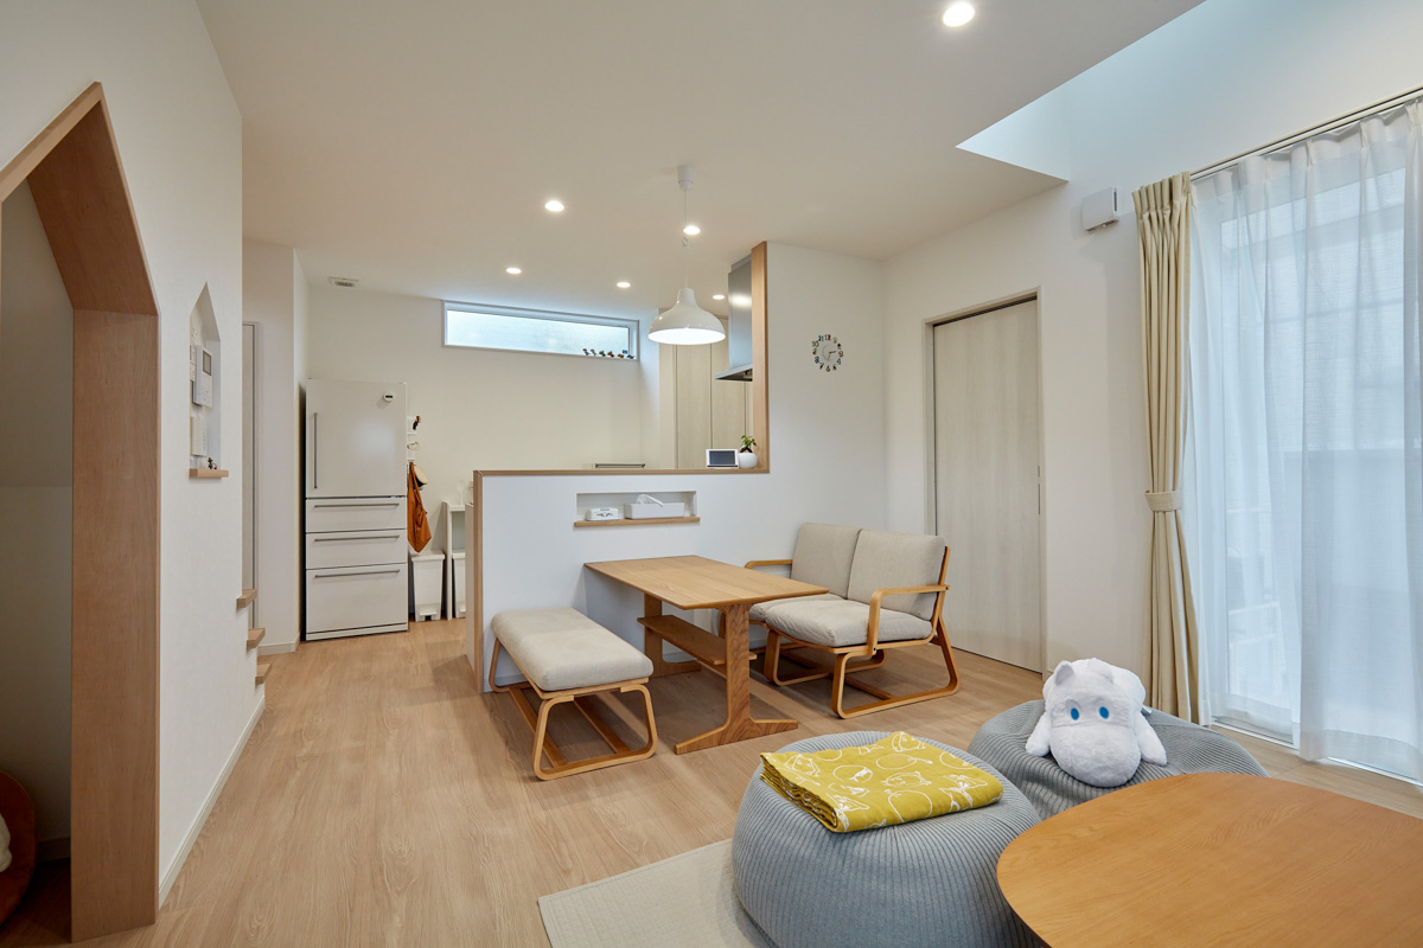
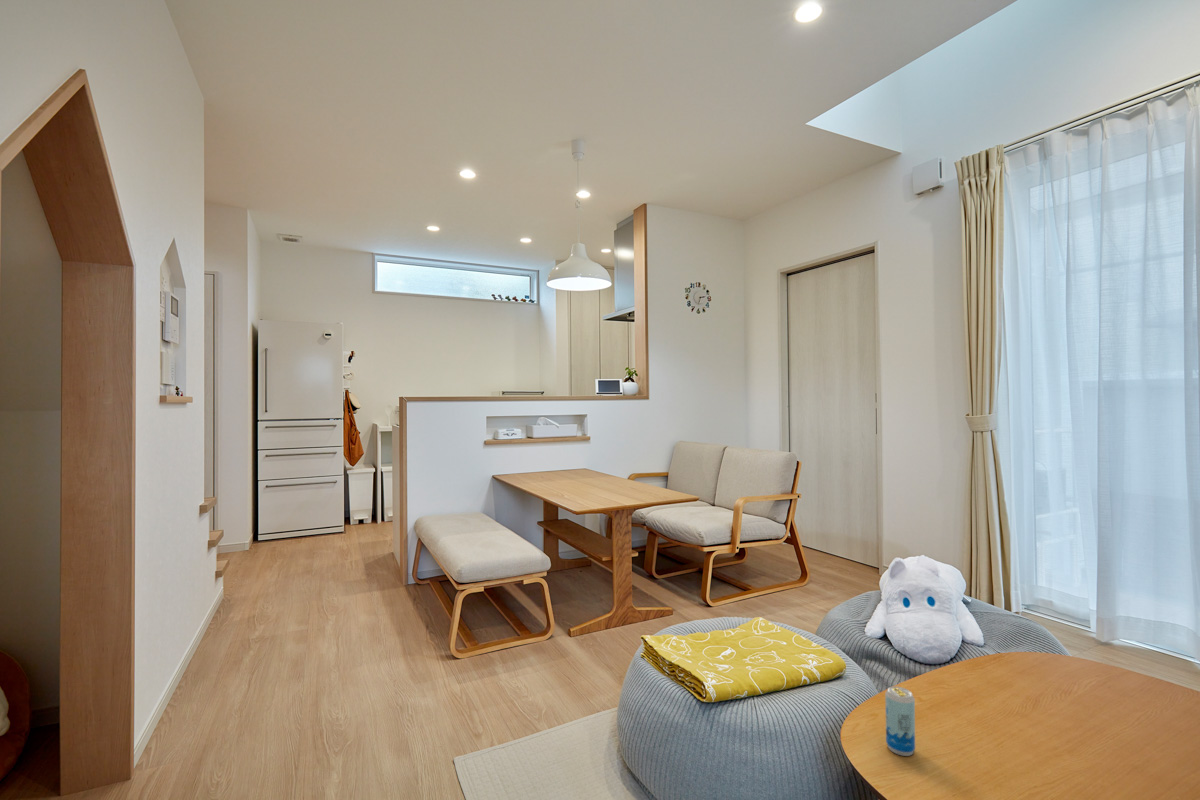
+ beverage can (900, 720)
